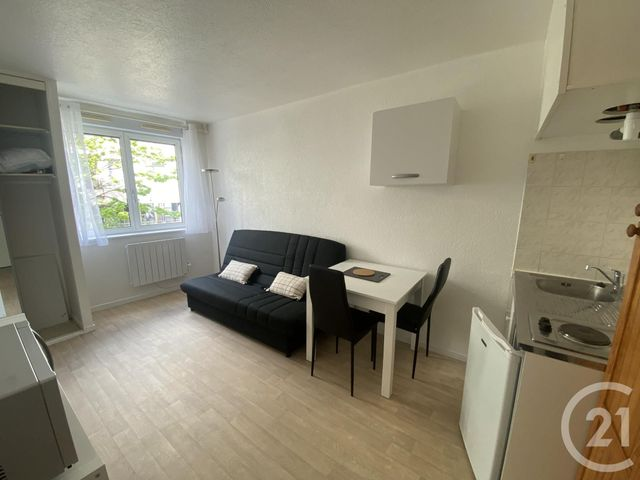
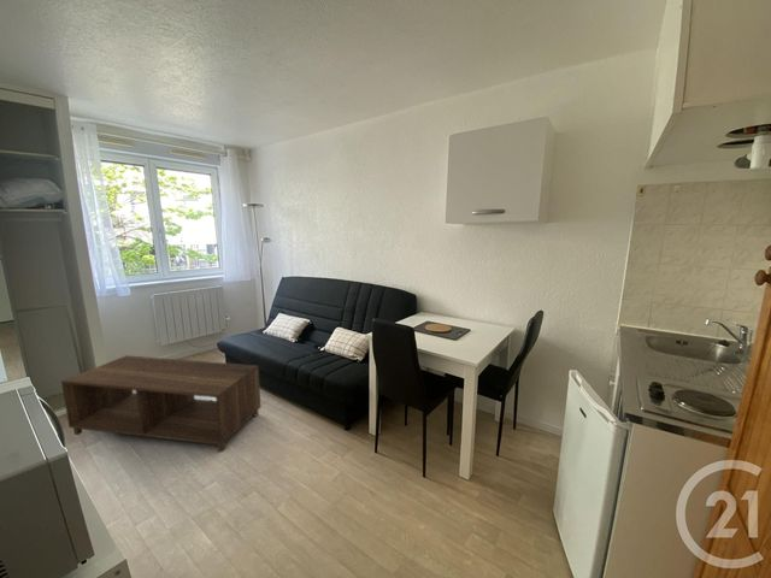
+ coffee table (169, 399)
